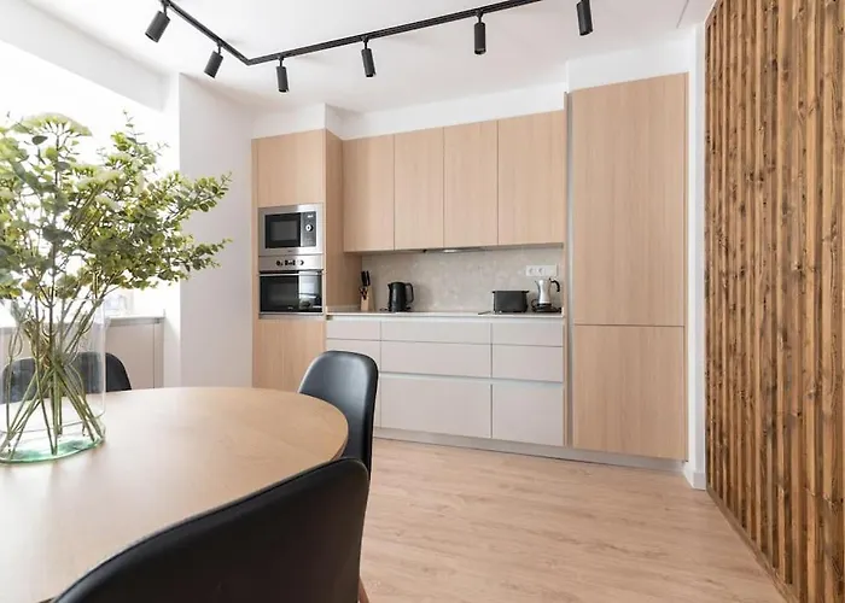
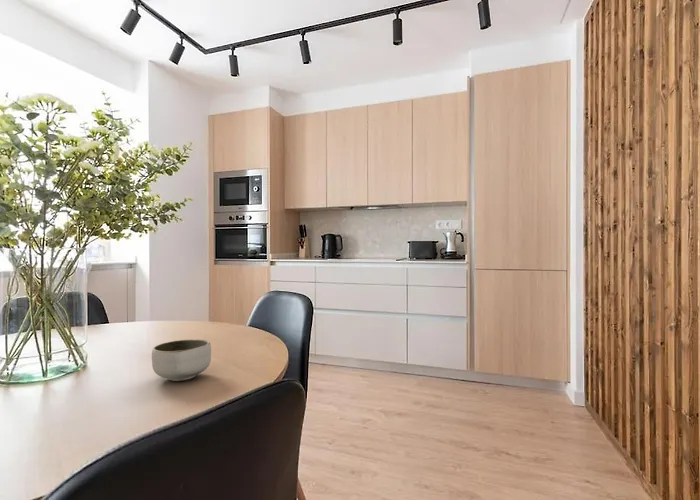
+ bowl (182, 360)
